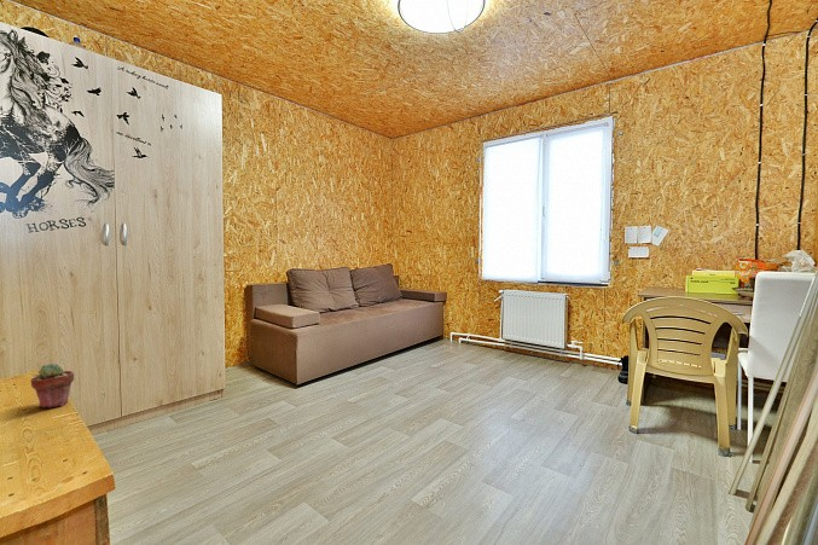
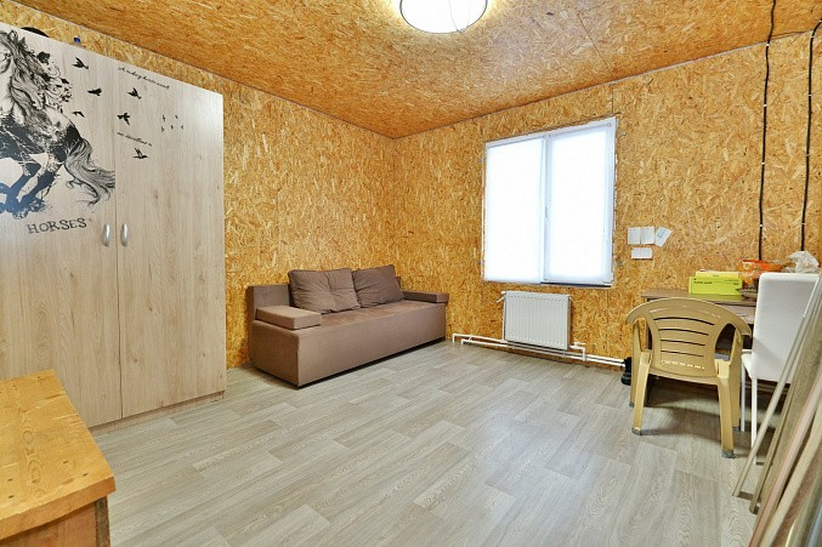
- potted succulent (52, 383)
